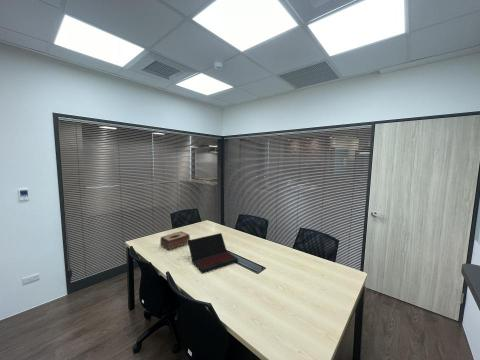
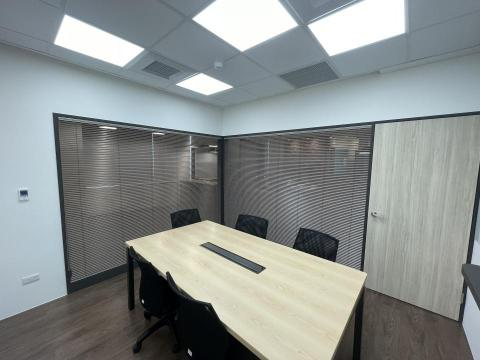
- laptop (212, 250)
- tissue box (175, 240)
